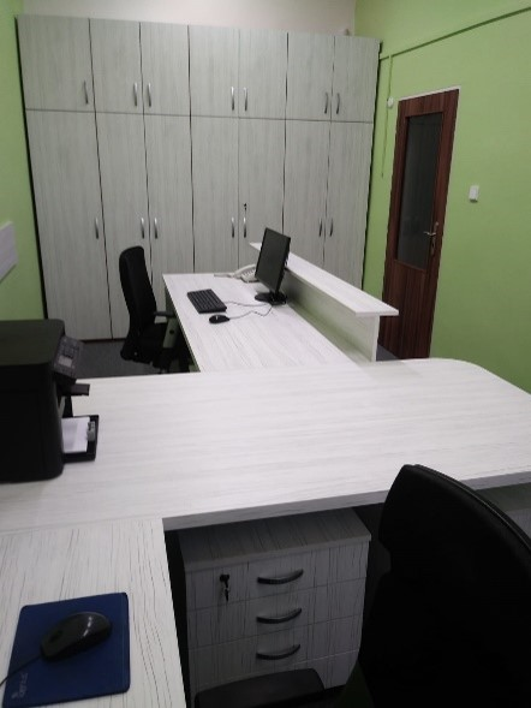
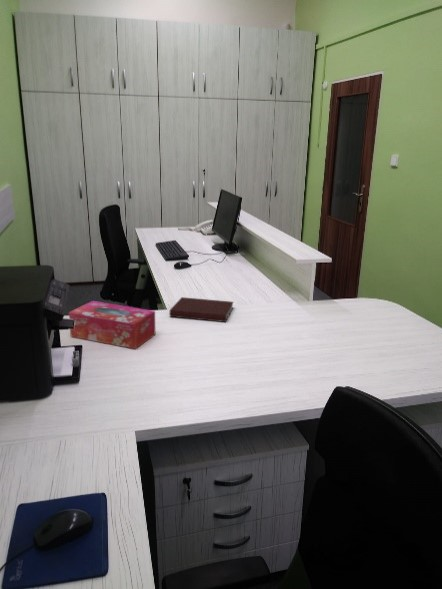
+ tissue box (112, 323)
+ notebook (202, 309)
